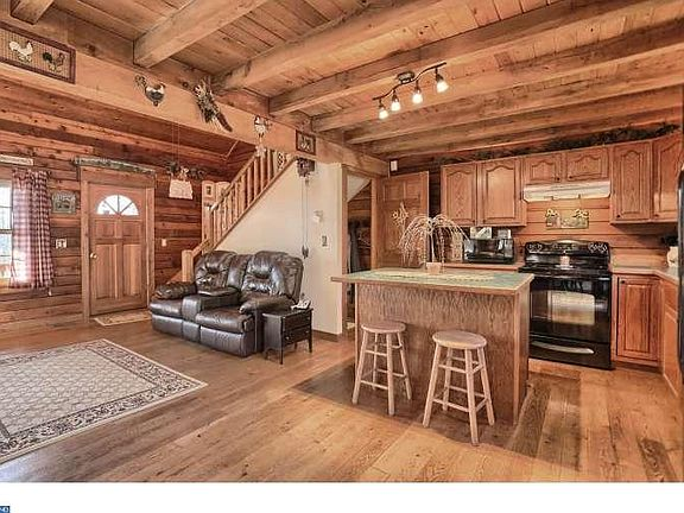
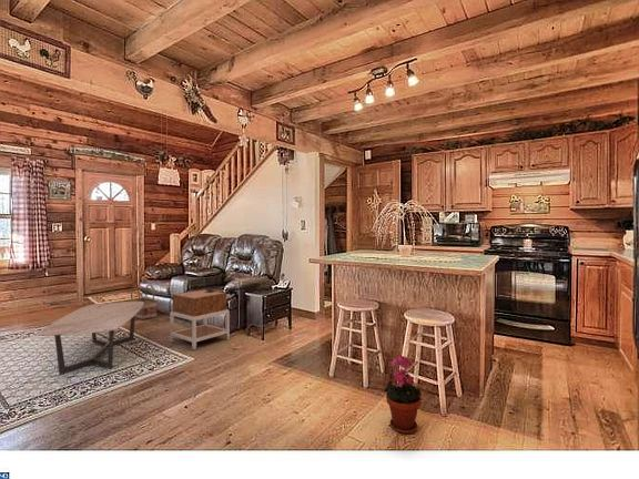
+ nightstand (200, 315)
+ potted plant (402, 391)
+ coffee table (101, 330)
+ basket (142, 300)
